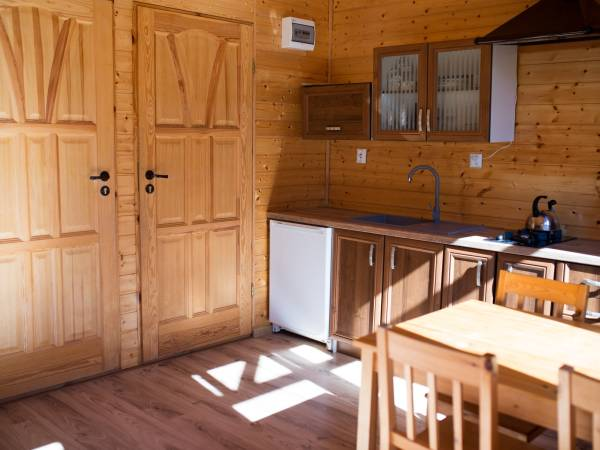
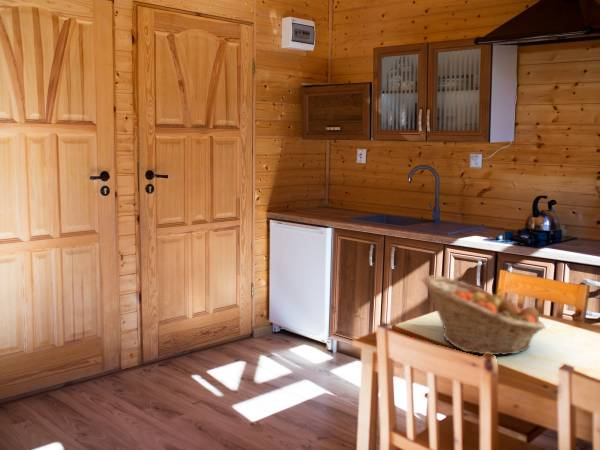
+ fruit basket (480, 311)
